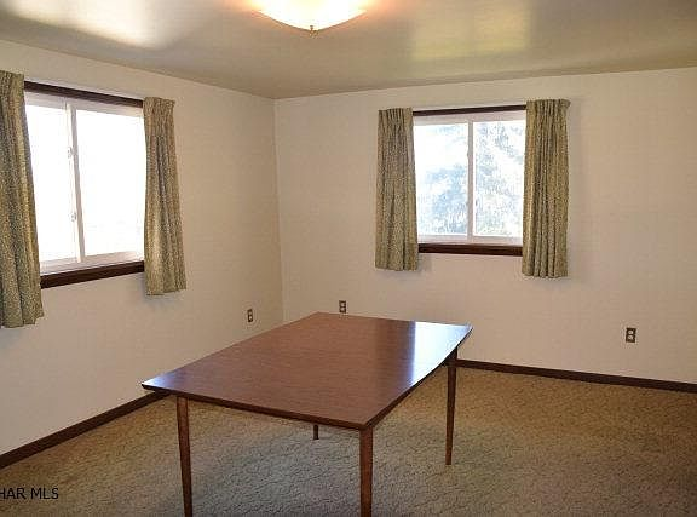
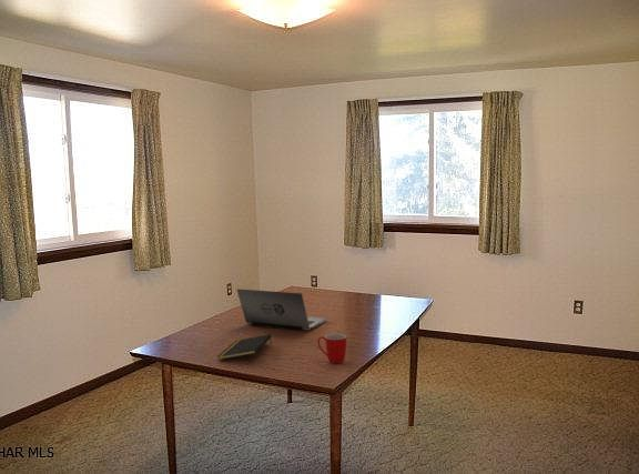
+ laptop (282, 305)
+ notepad (245, 346)
+ mug (332, 349)
